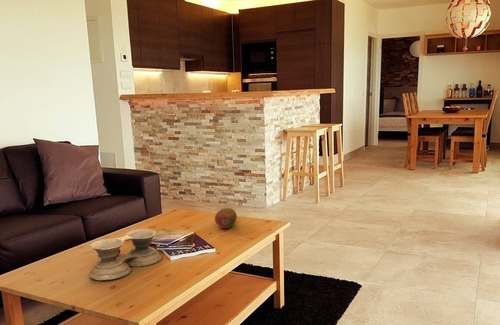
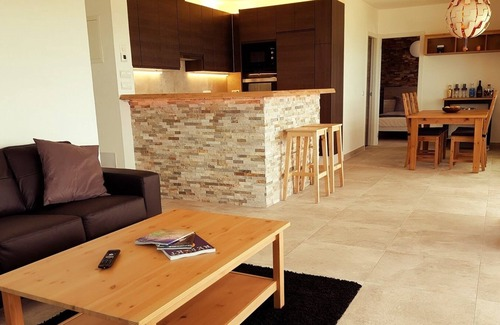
- fruit (226, 217)
- bowl (126, 254)
